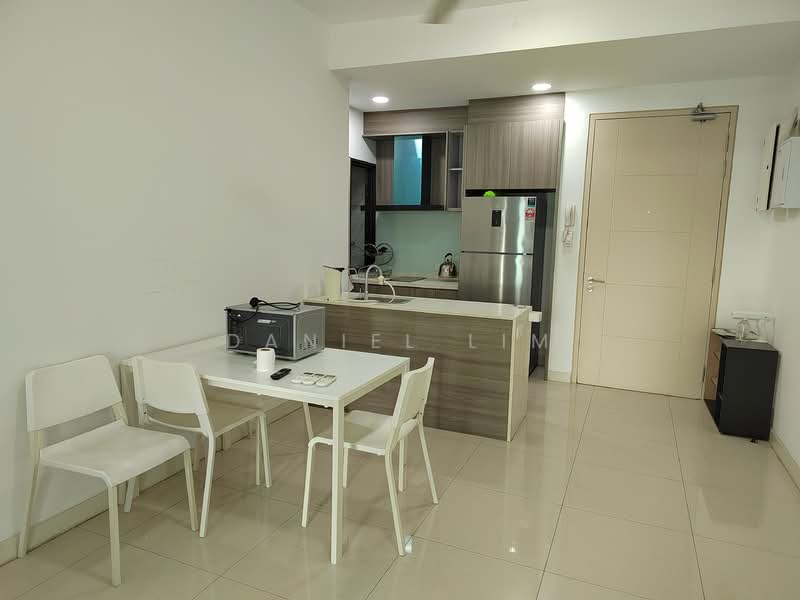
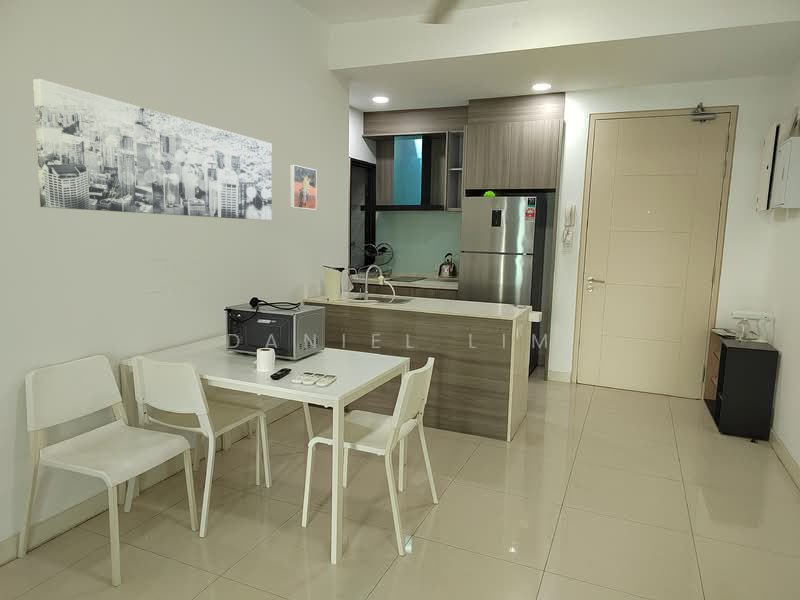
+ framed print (303, 188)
+ wall art (182, 167)
